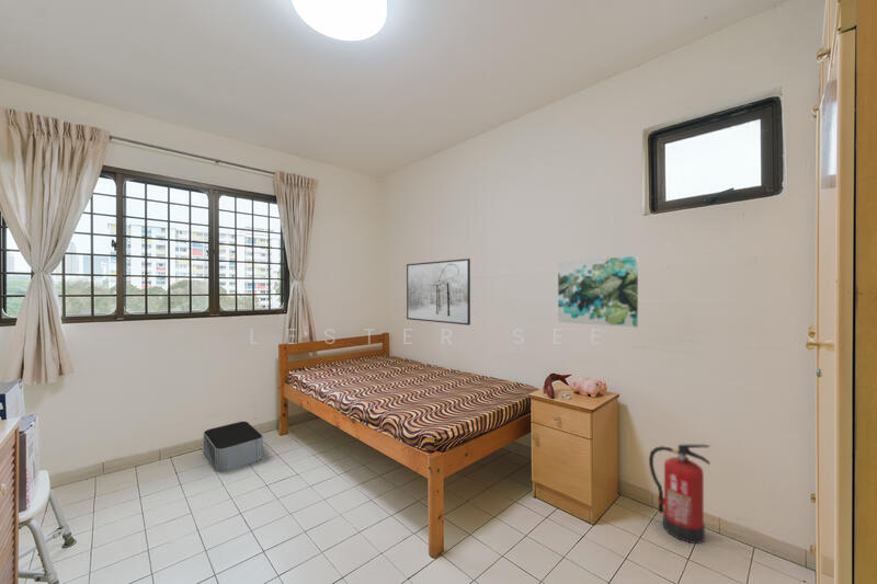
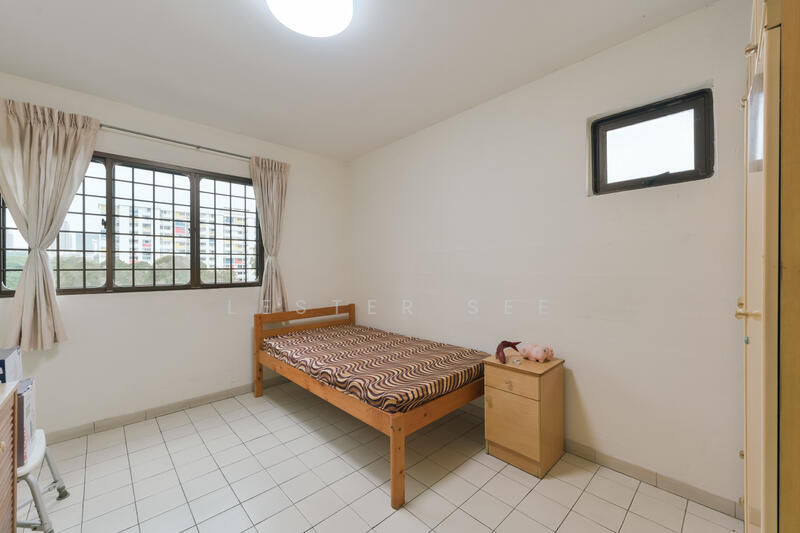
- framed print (435, 291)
- storage bin (232, 444)
- wall art (594, 291)
- fire extinguisher (677, 482)
